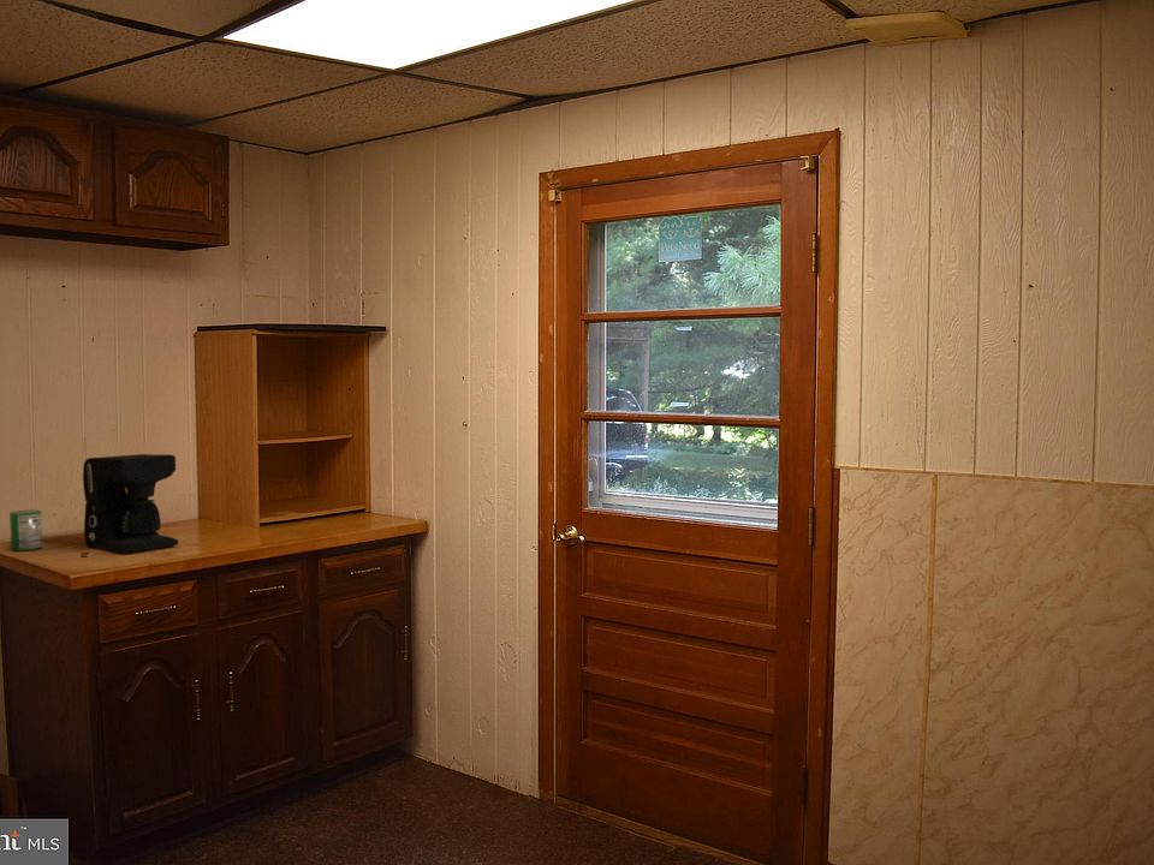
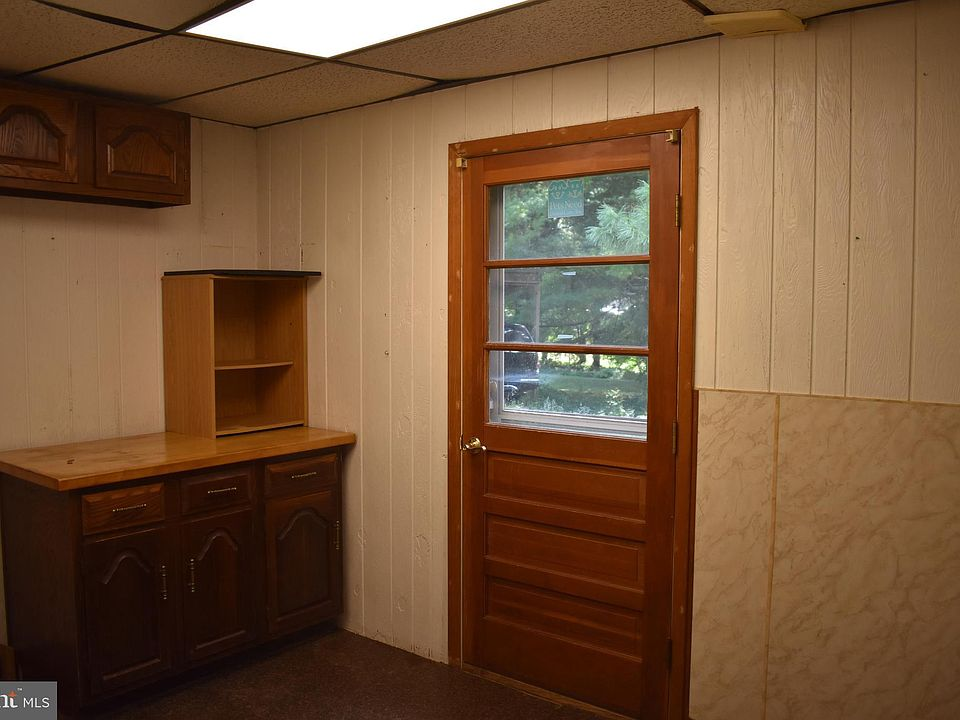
- can (25, 530)
- coffee maker (131, 501)
